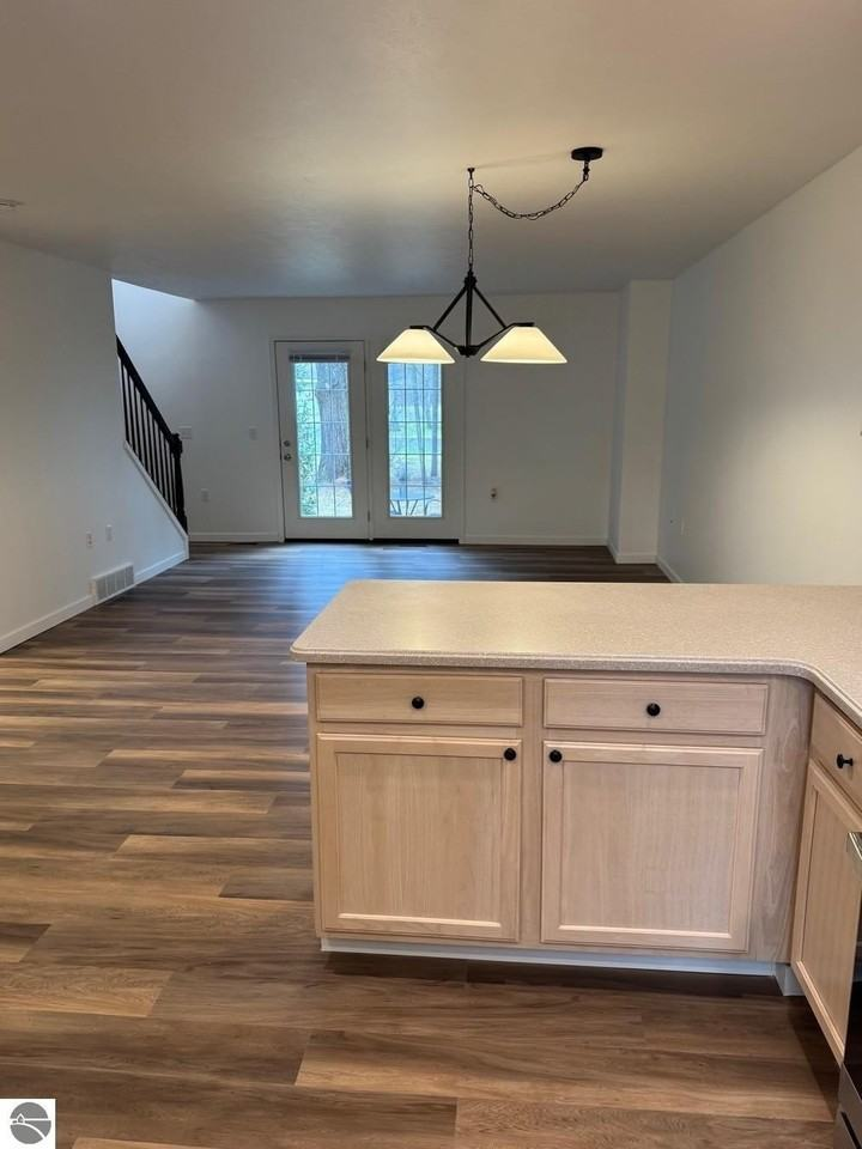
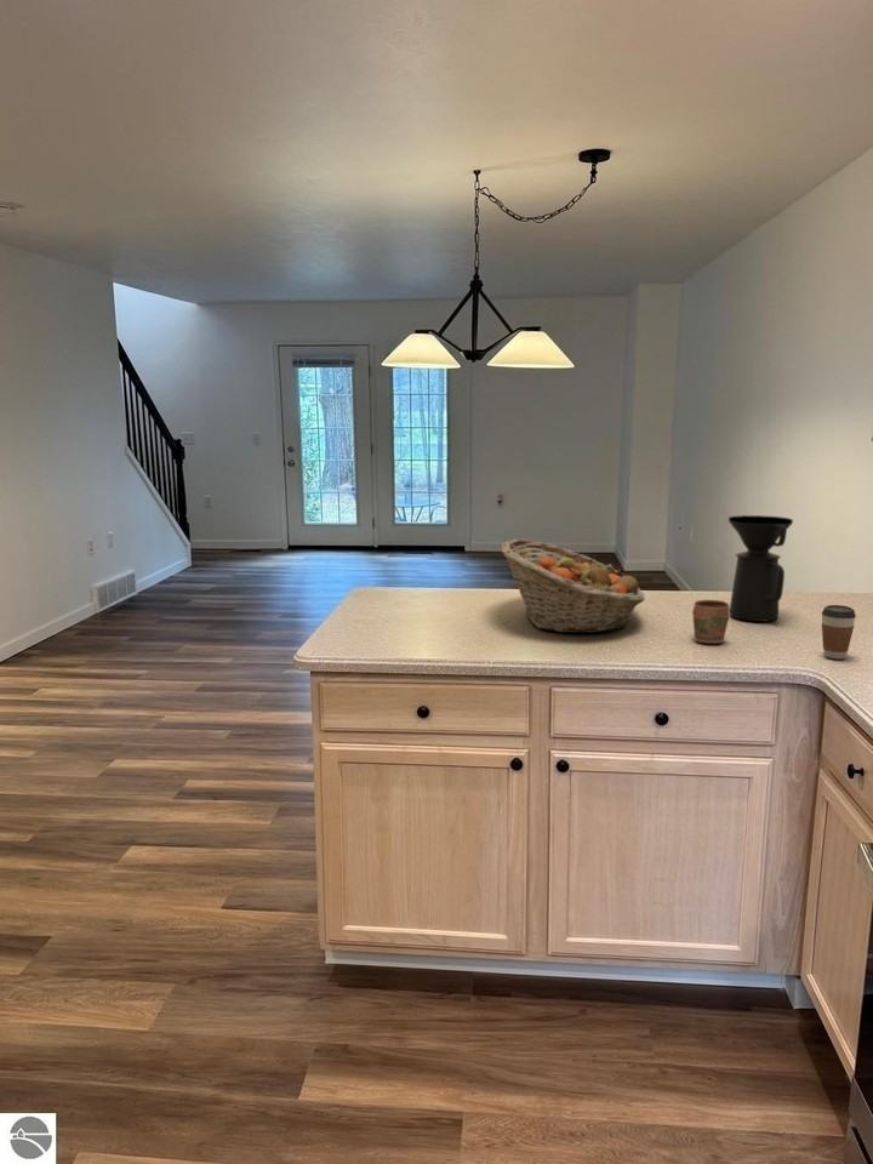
+ coffee cup (837, 632)
+ mug (709, 621)
+ coffee maker (757, 567)
+ fruit basket (571, 582)
